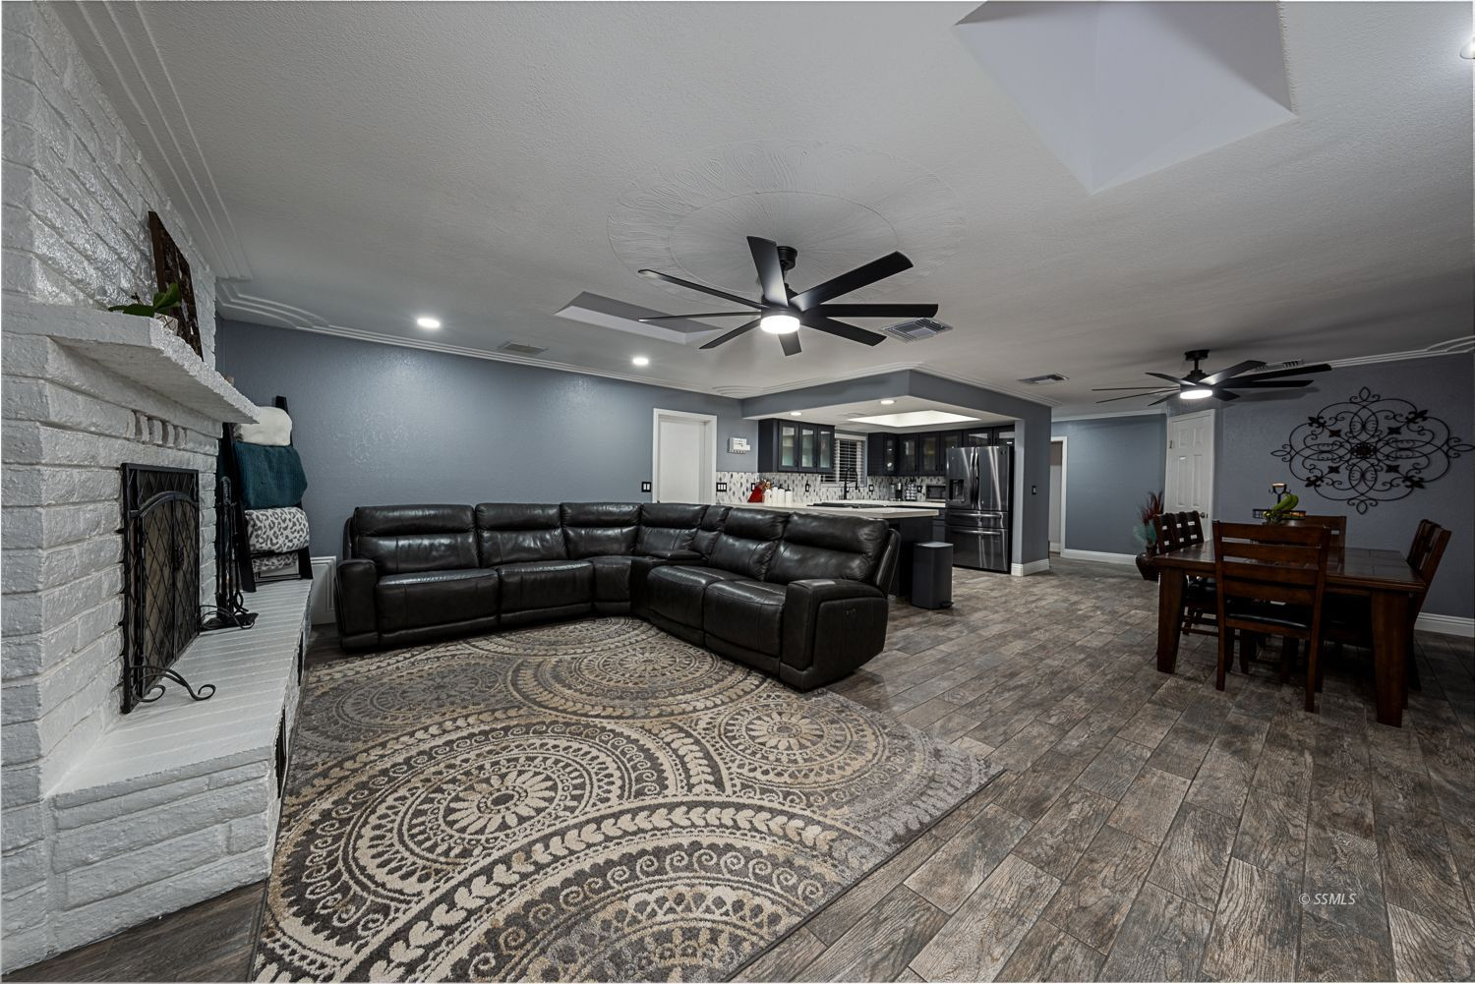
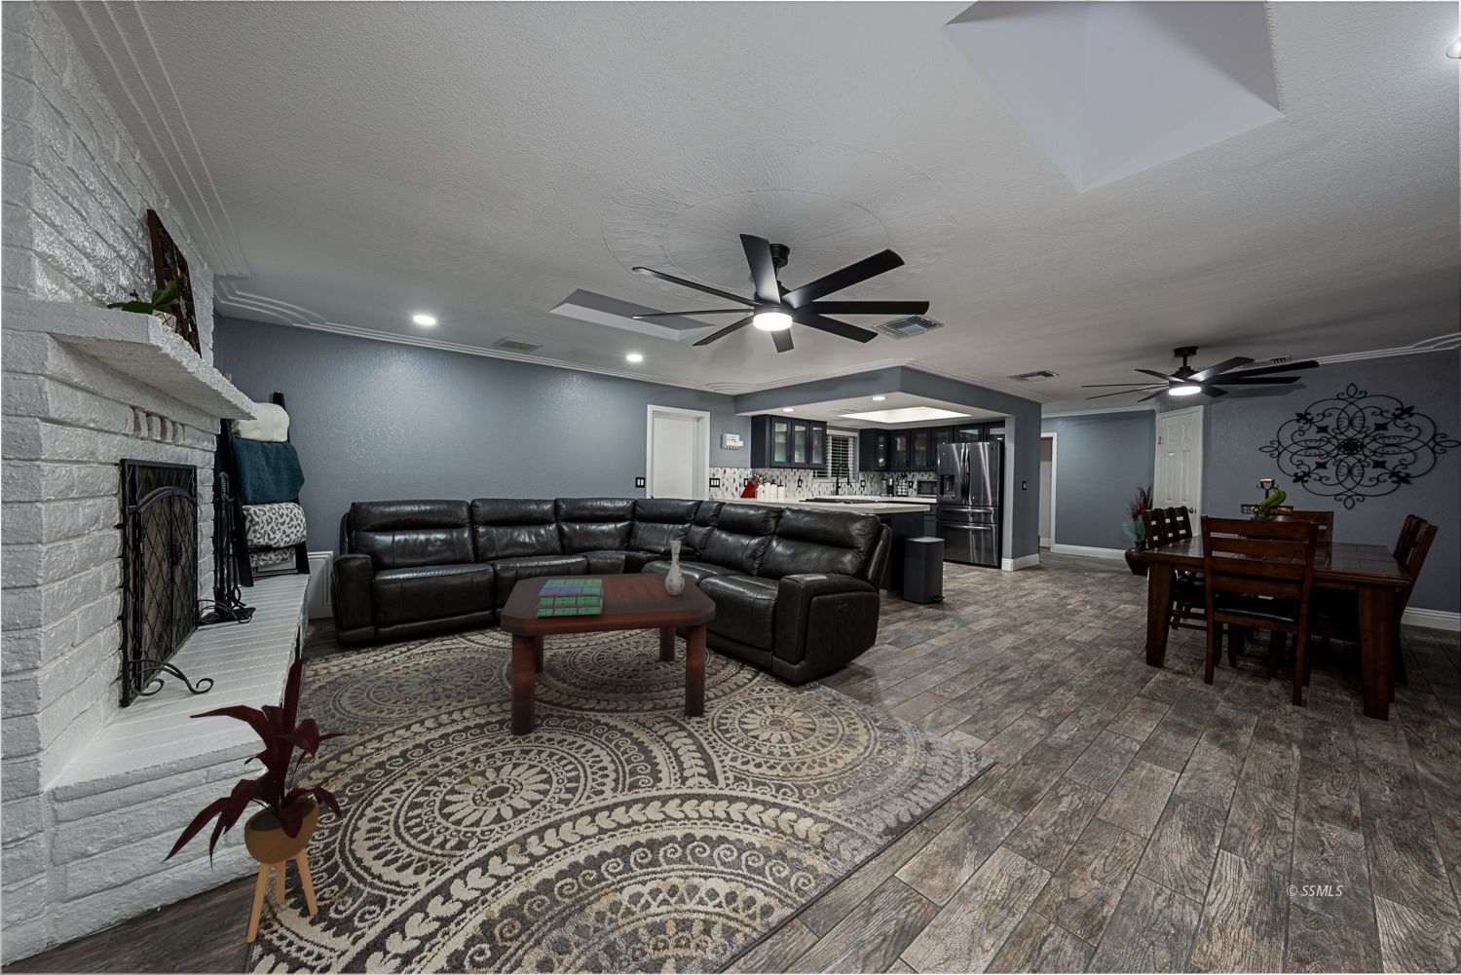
+ vase (674, 567)
+ house plant (264, 794)
+ stack of books (572, 595)
+ coffee table (604, 631)
